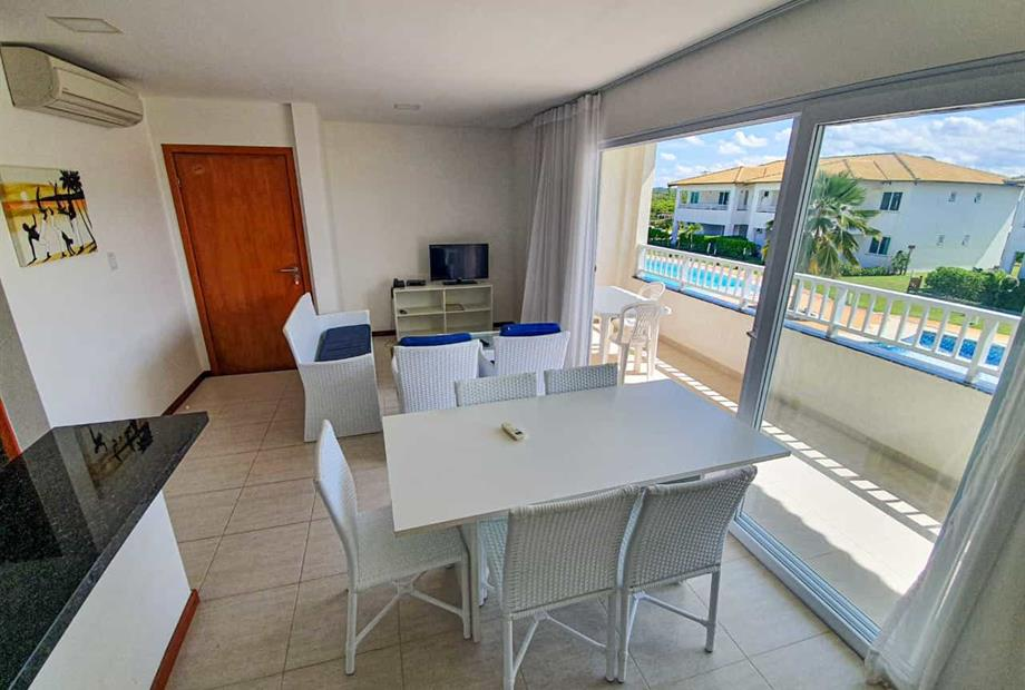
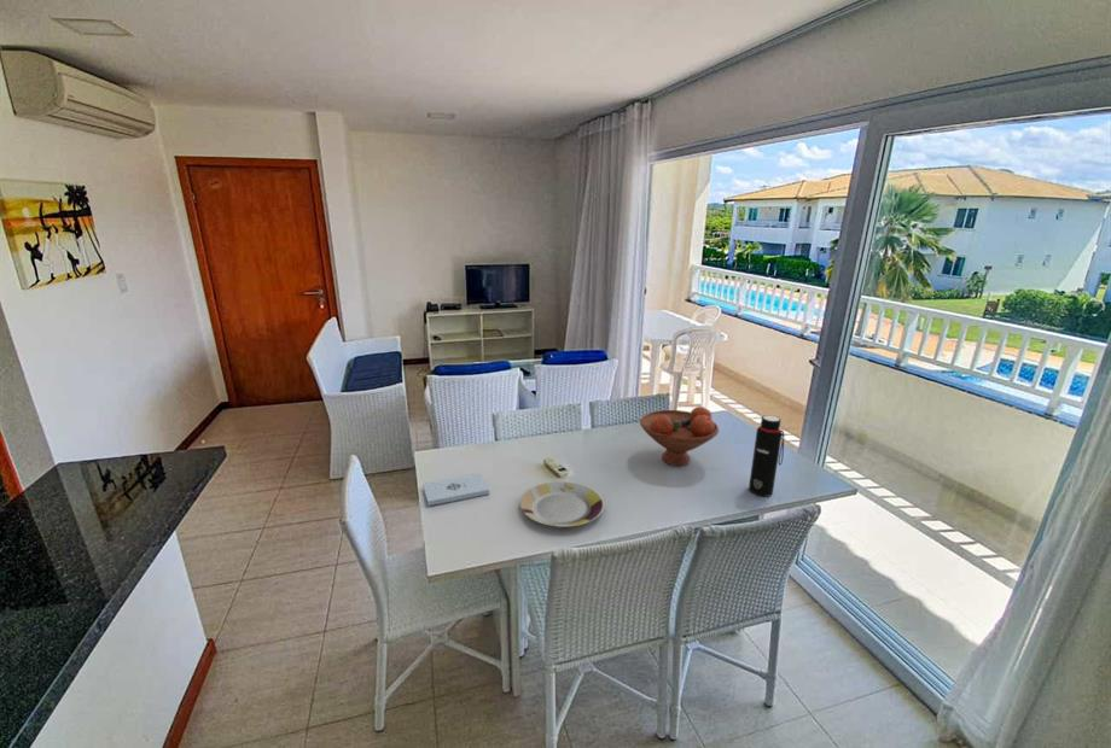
+ water bottle (768, 456)
+ notepad (455, 489)
+ plate (562, 504)
+ fruit bowl (677, 434)
